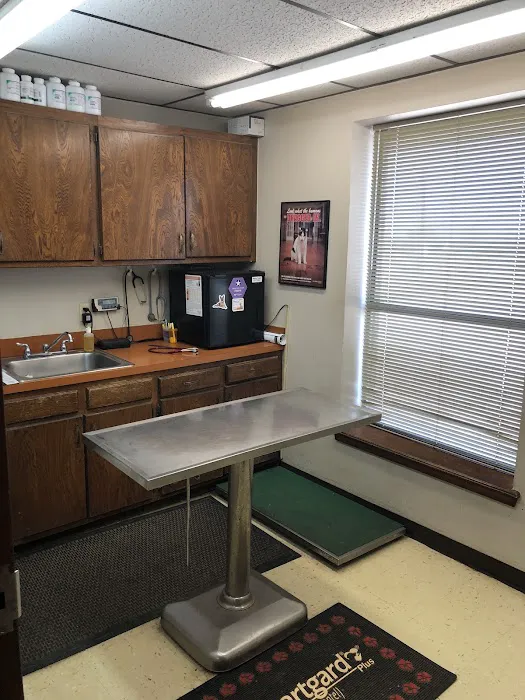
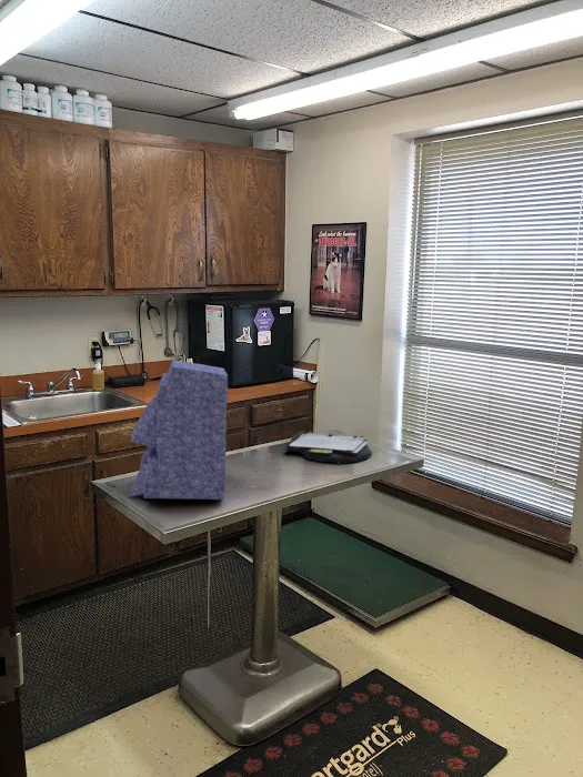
+ clipboard (330, 443)
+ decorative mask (177, 427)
